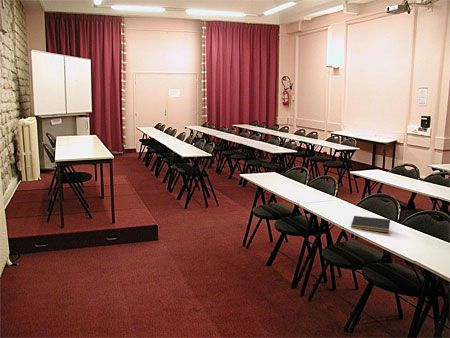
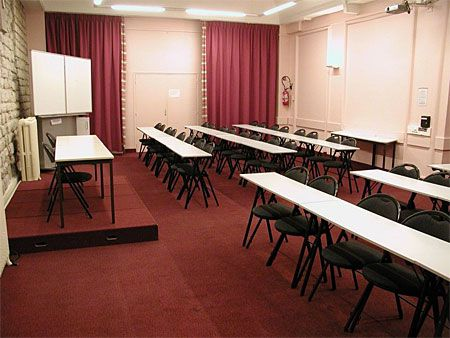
- notepad (370, 223)
